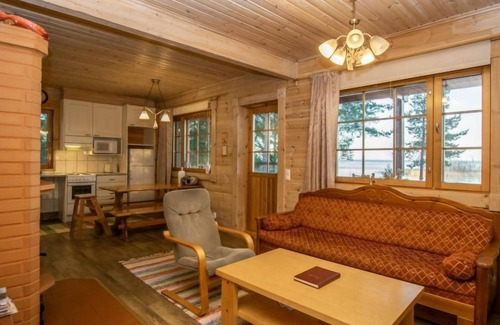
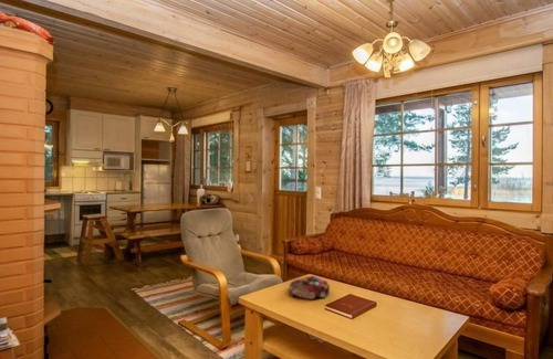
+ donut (309, 285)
